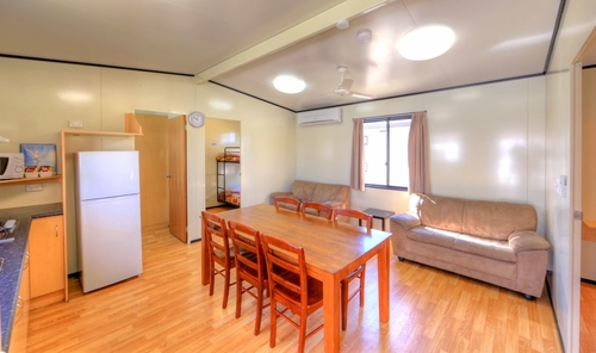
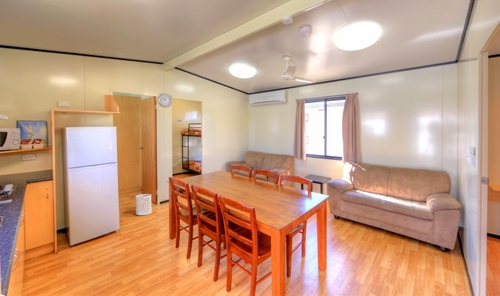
+ wastebasket (144, 204)
